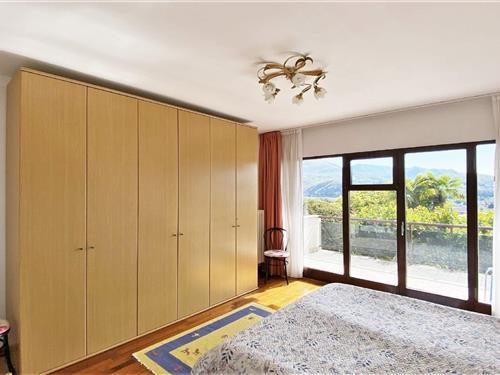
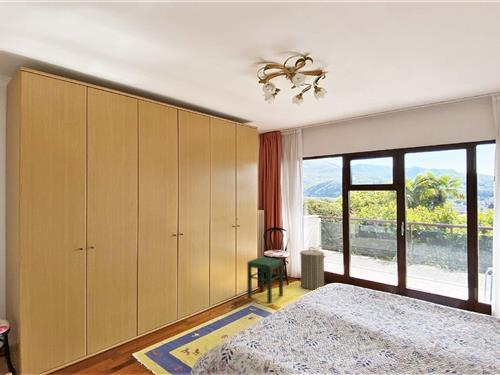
+ laundry hamper (312, 266)
+ stool (265, 279)
